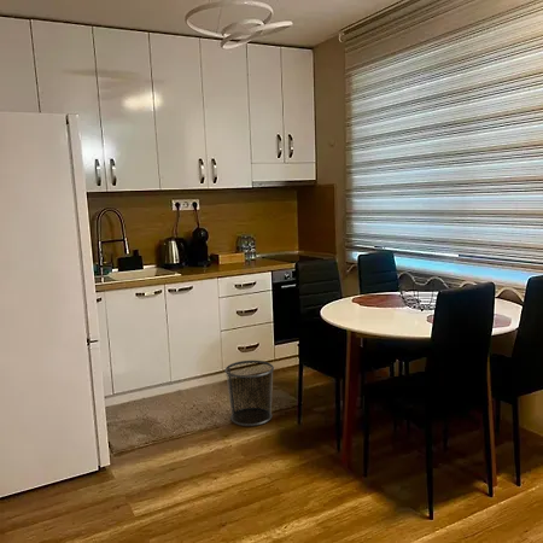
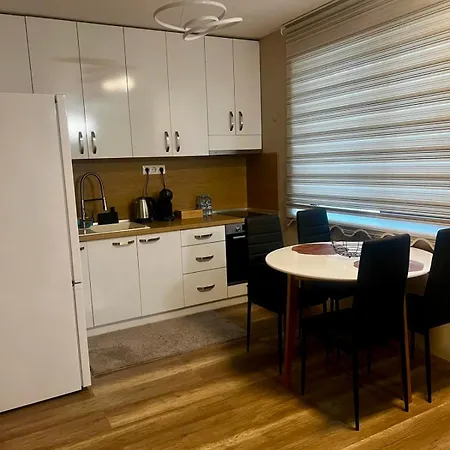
- waste bin (250, 392)
